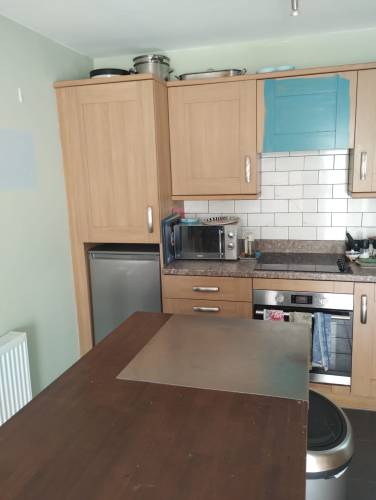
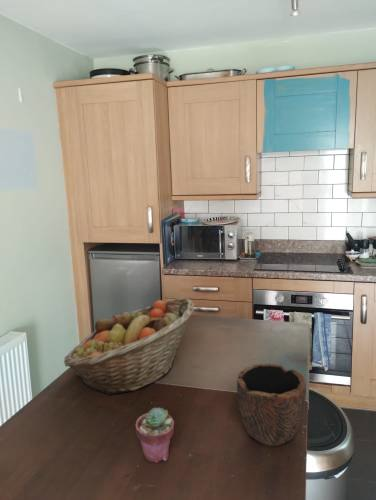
+ potted succulent (155, 432)
+ bowl (270, 407)
+ fruit basket (133, 339)
